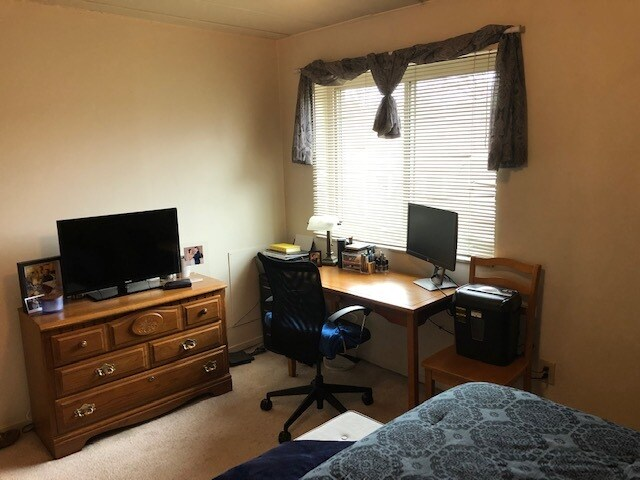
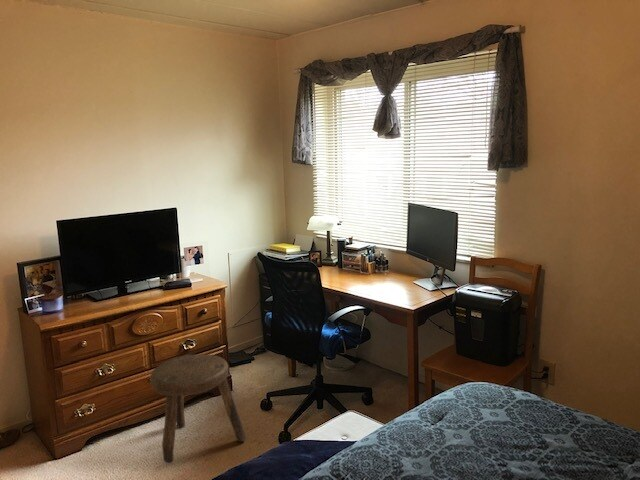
+ stool (198, 393)
